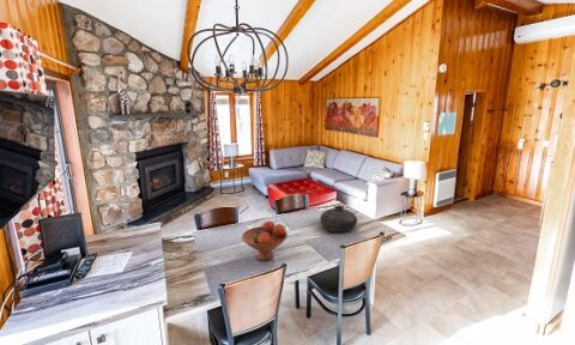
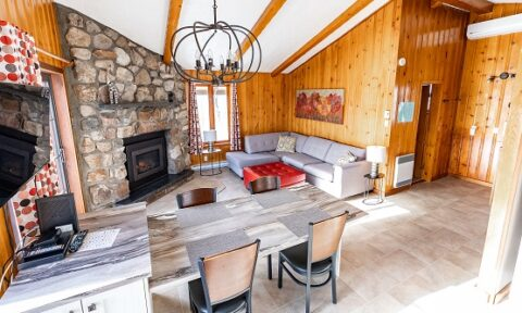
- fruit bowl (265, 241)
- vase (338, 216)
